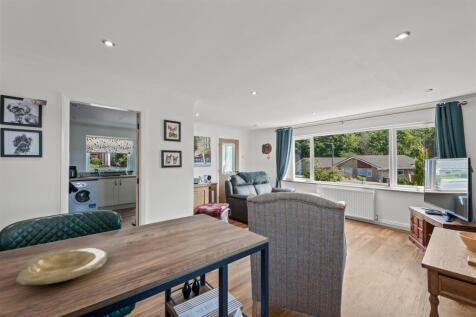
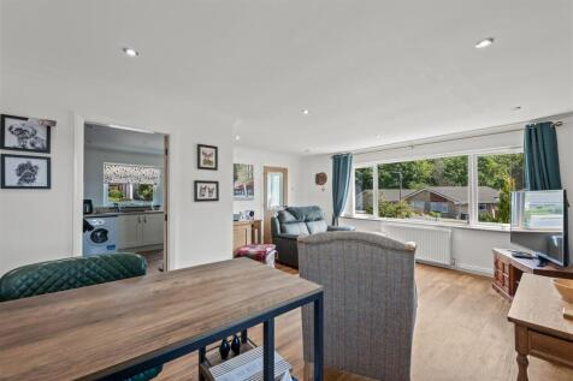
- plate (66, 266)
